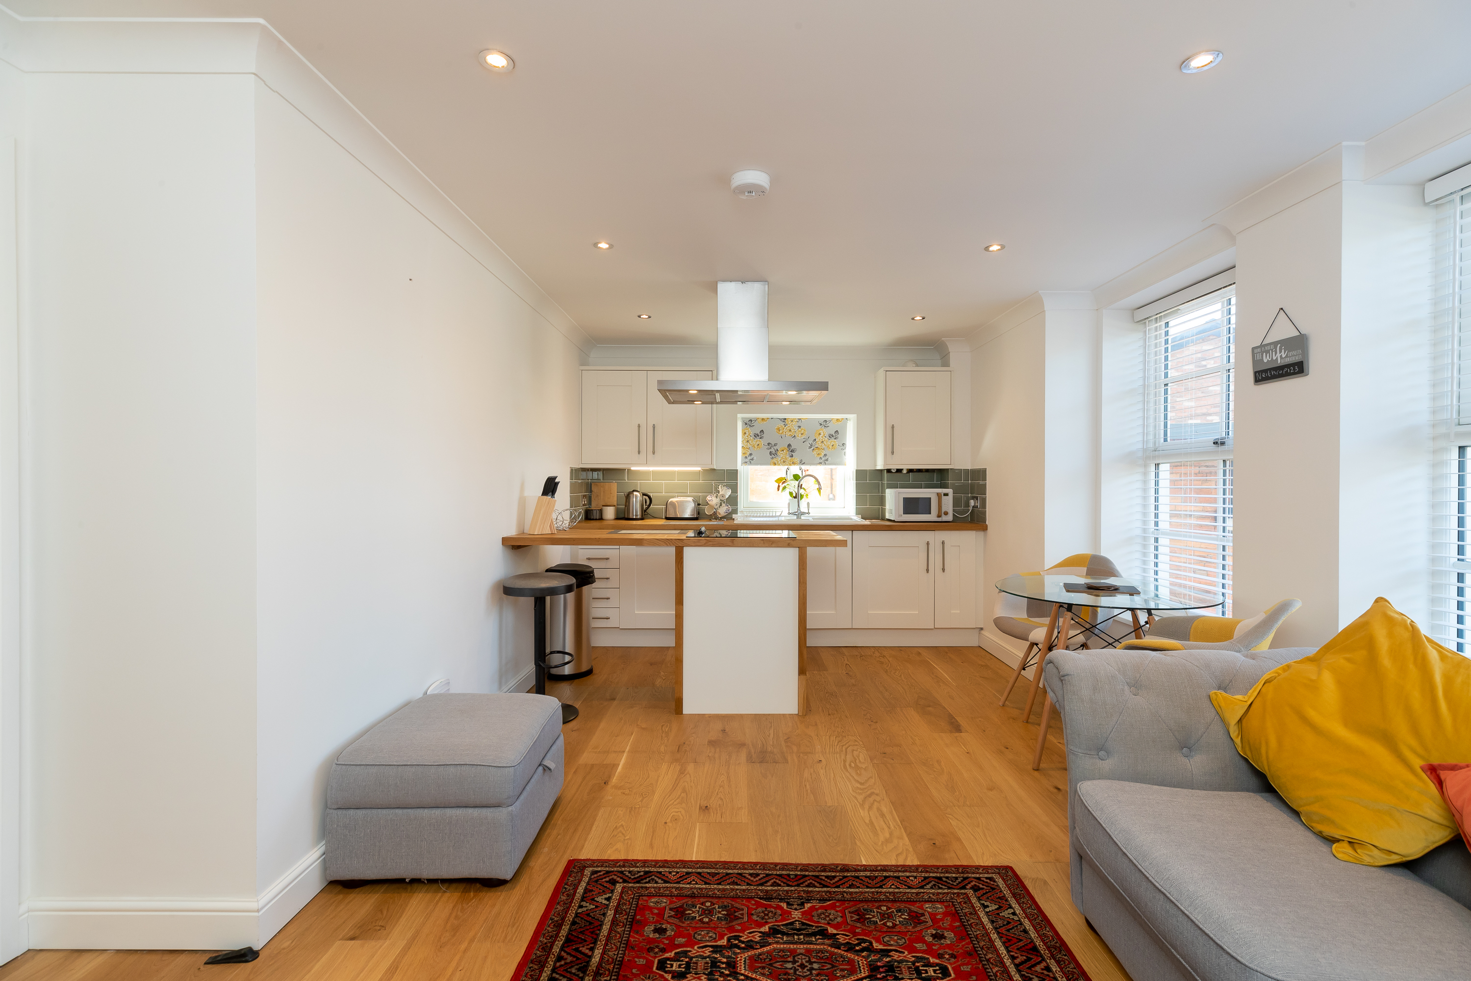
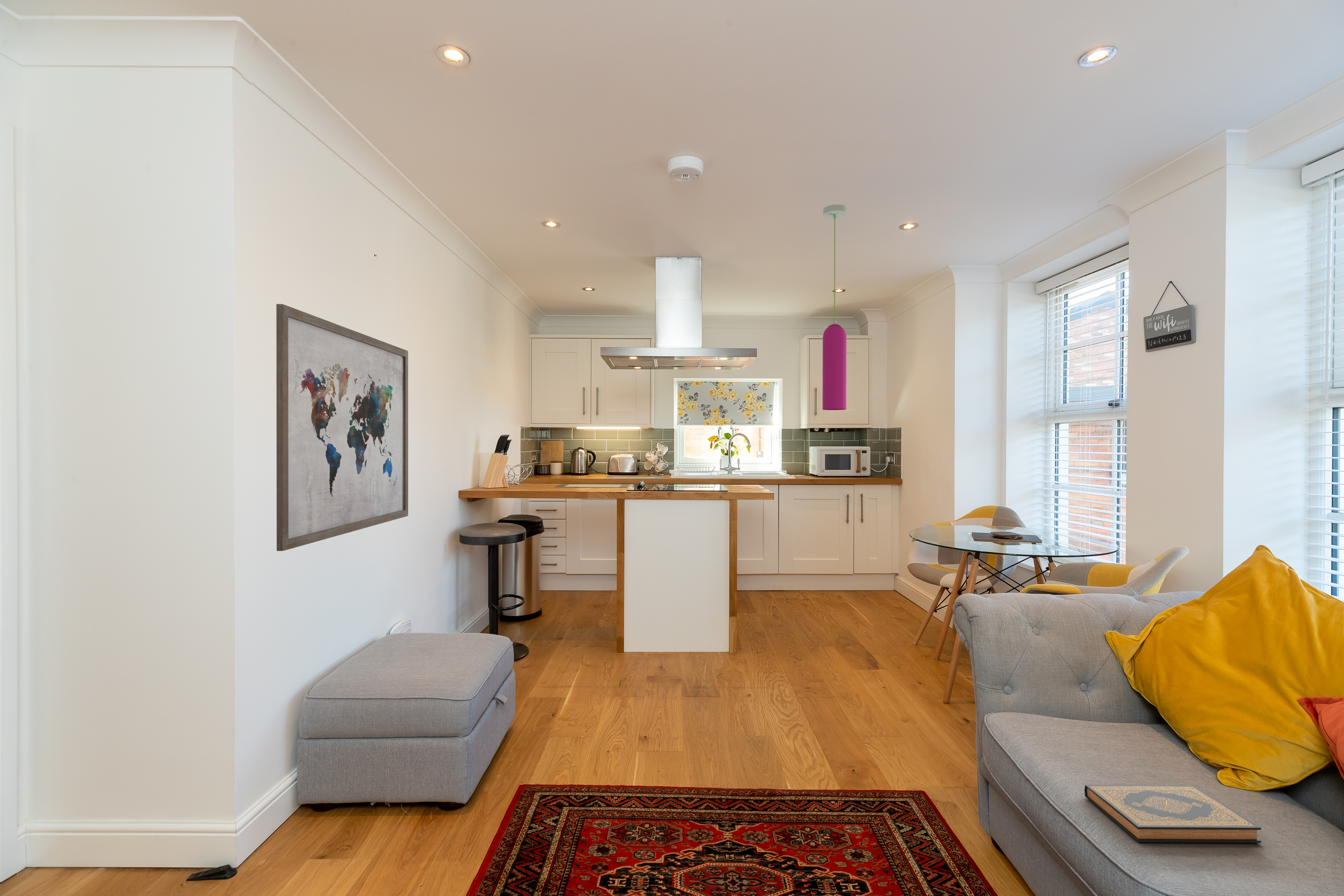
+ hardback book (1167, 811)
+ wall art (355, 431)
+ pendant light (834, 309)
